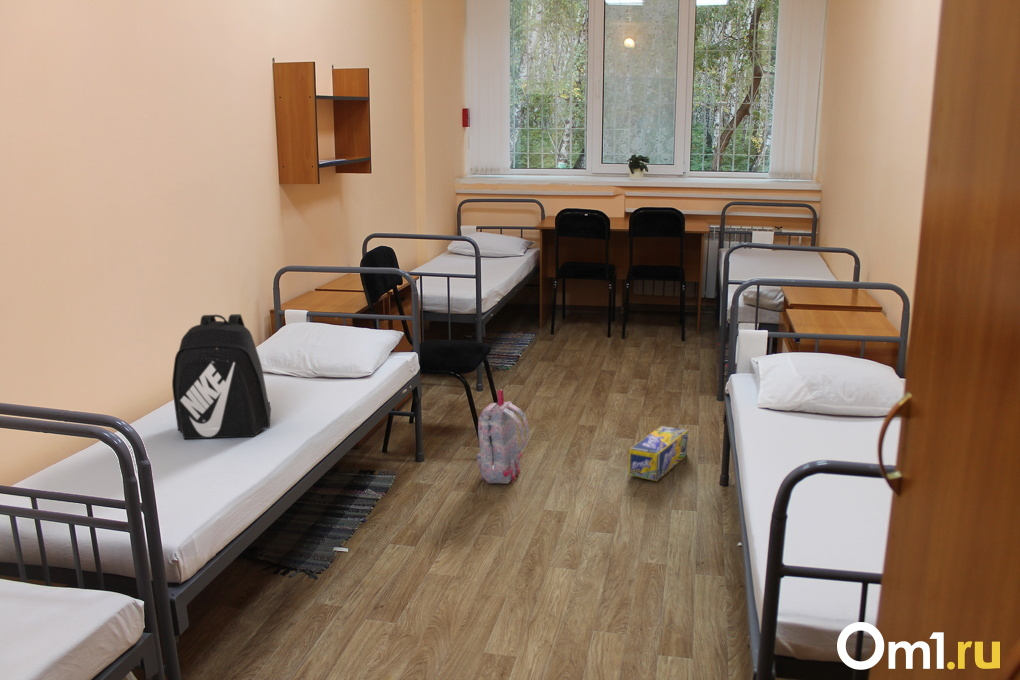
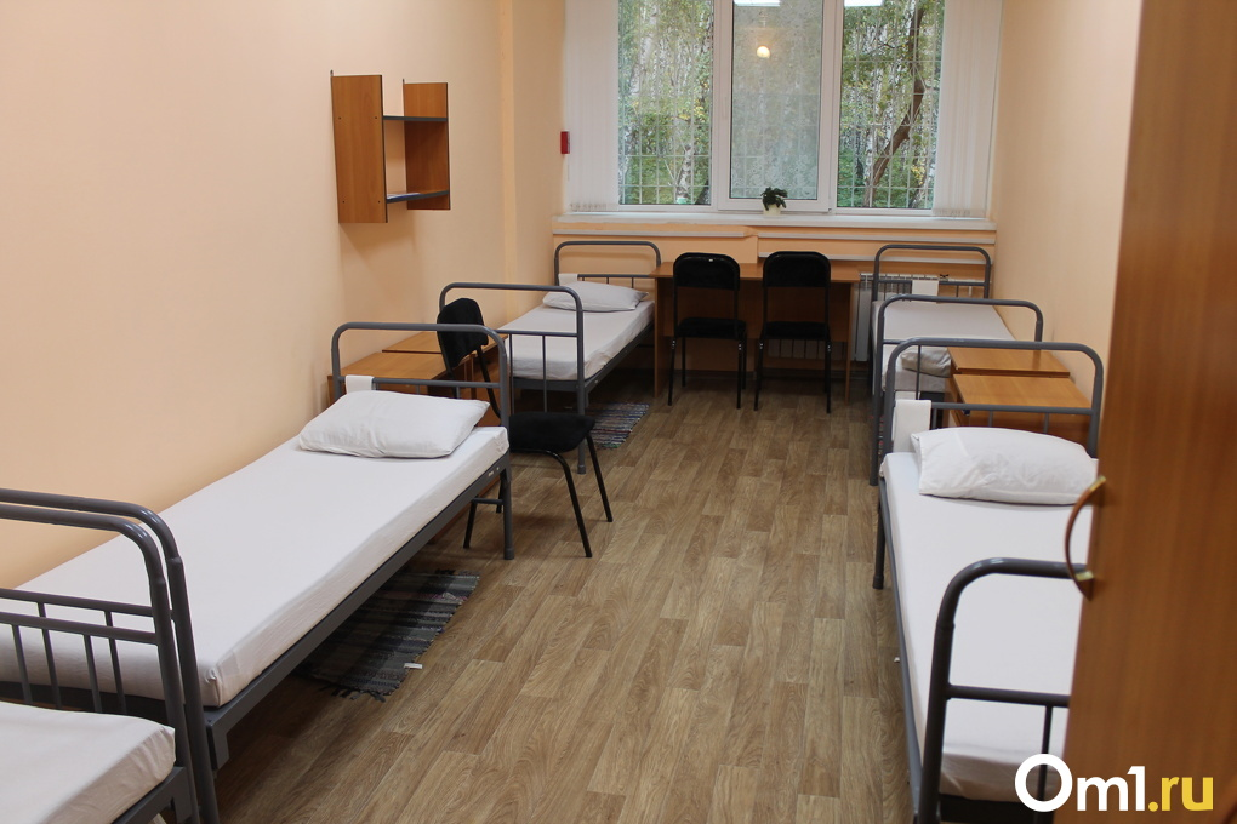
- backpack (503, 434)
- backpack (222, 370)
- box (659, 452)
